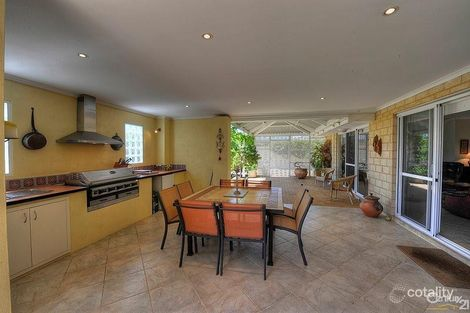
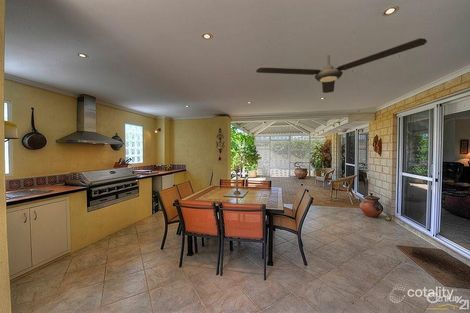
+ ceiling fan (328, 73)
